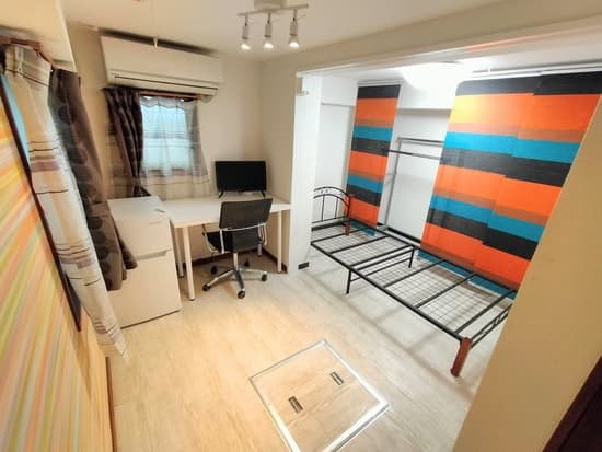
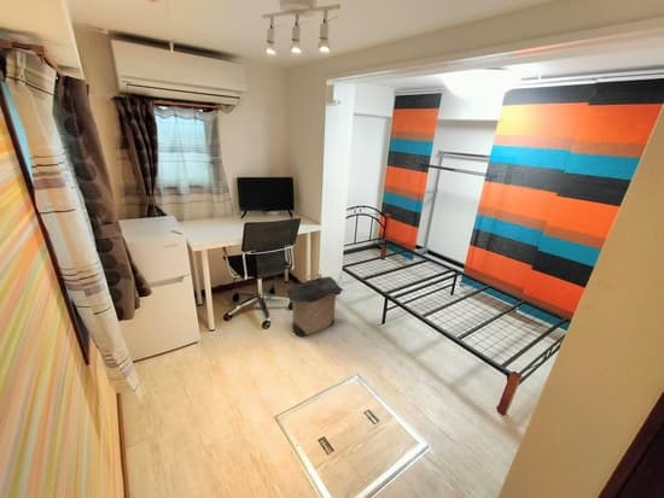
+ laundry hamper (314, 298)
